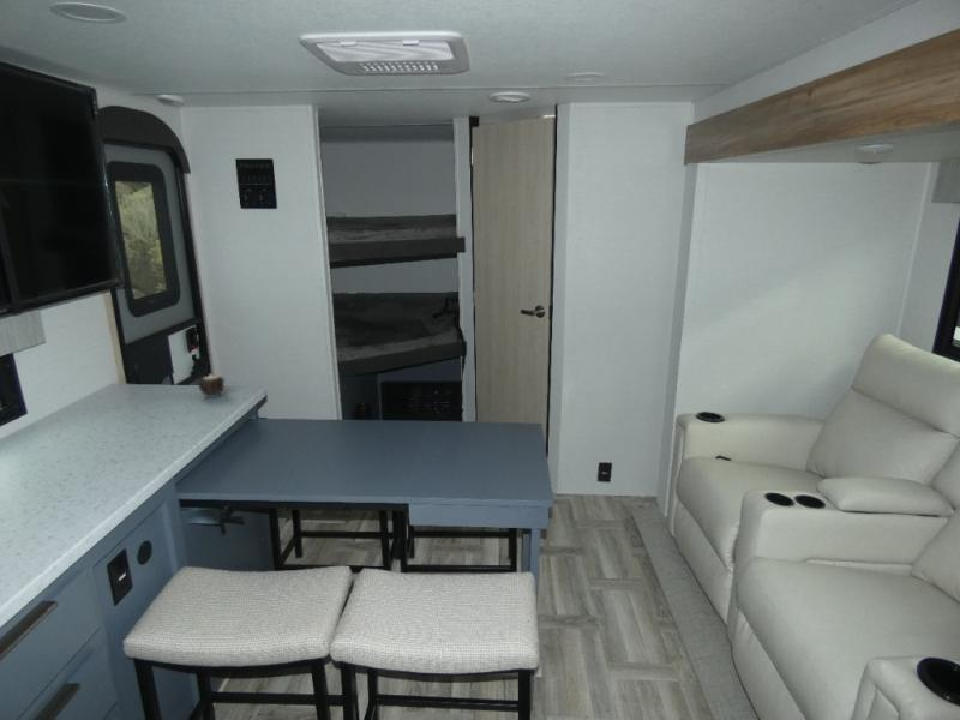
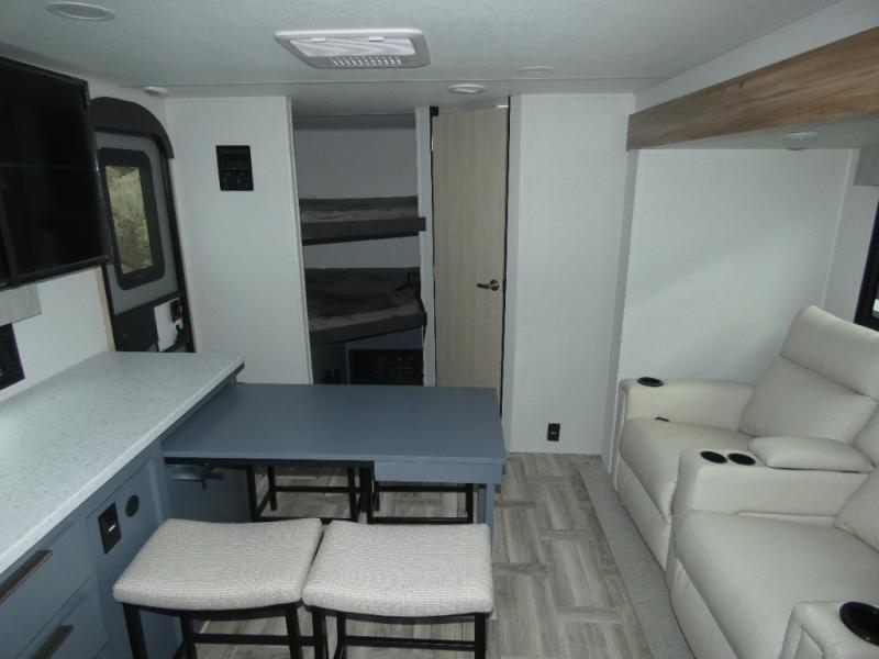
- candle (211, 384)
